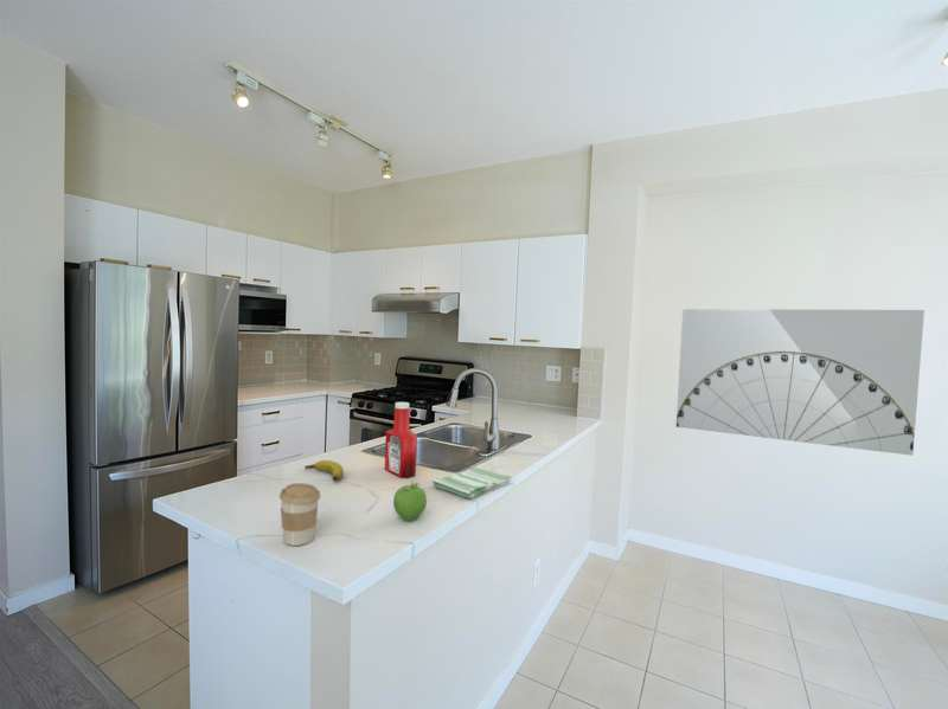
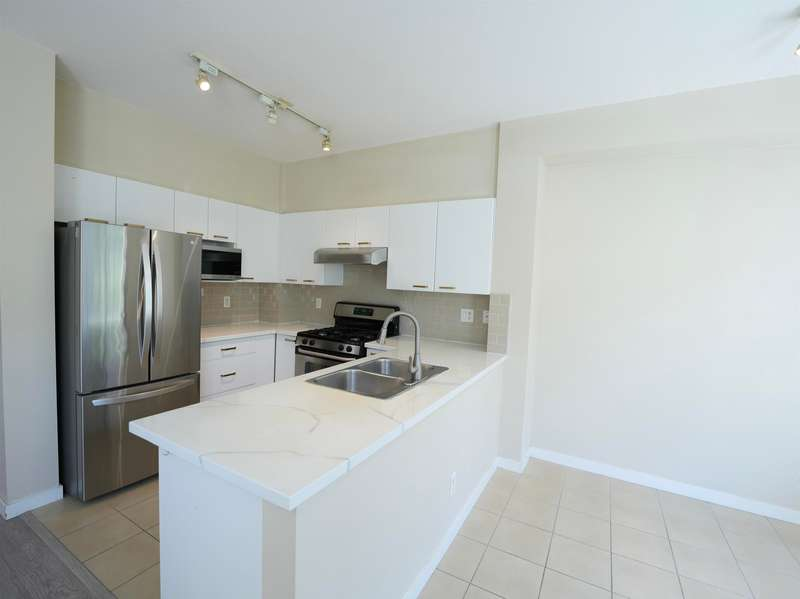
- fruit (410, 499)
- wall art (786, 374)
- coffee cup (300, 513)
- soap bottle (401, 437)
- dish towel (472, 481)
- banana (326, 468)
